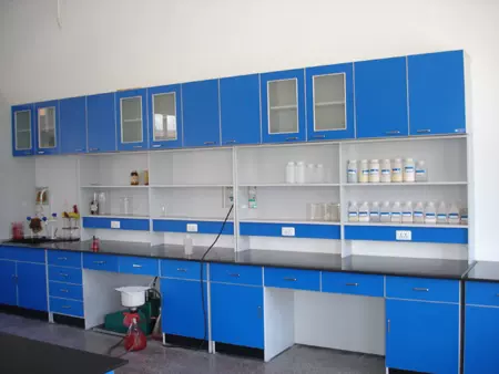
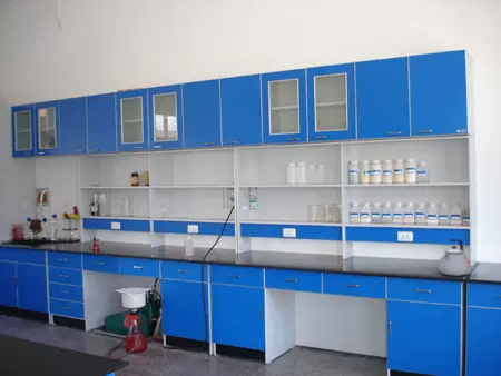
+ kettle (454, 256)
